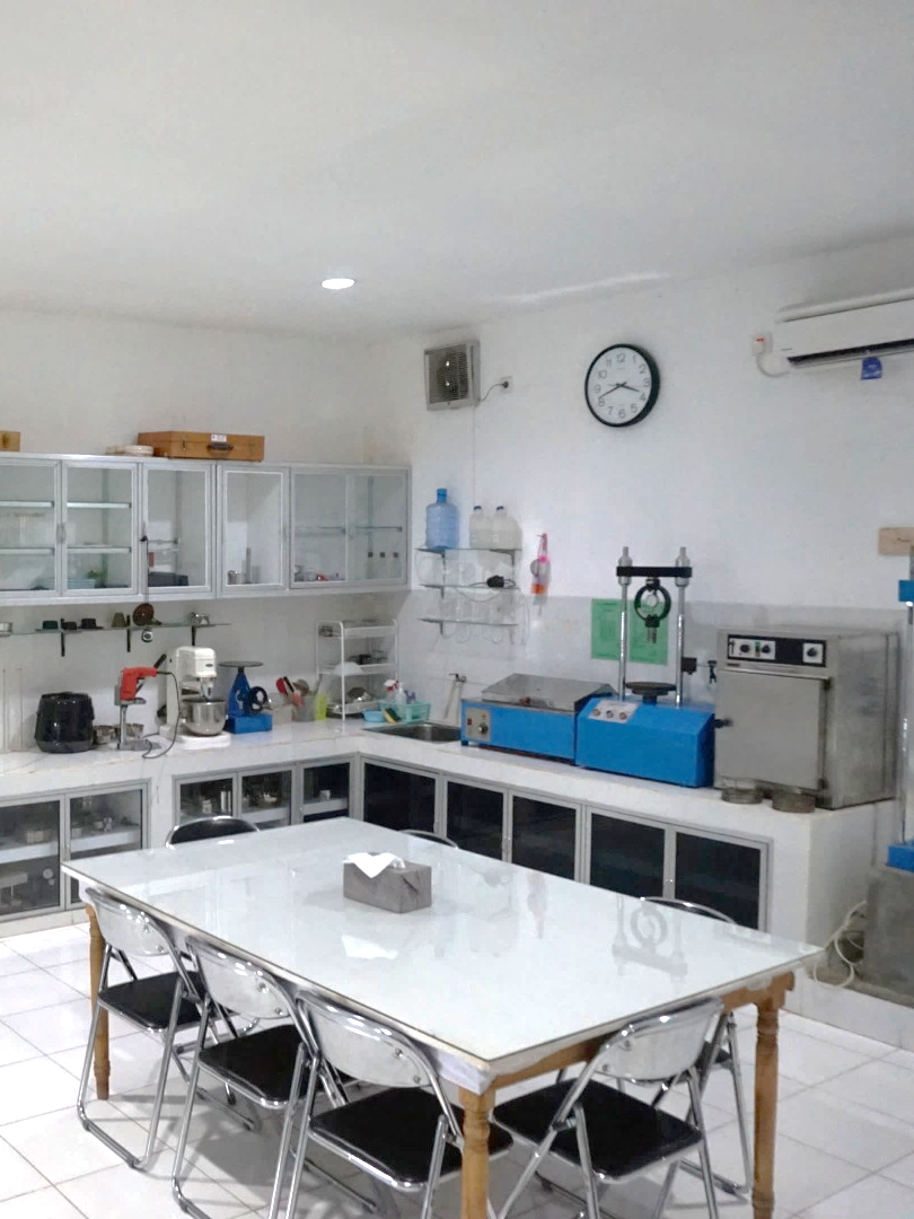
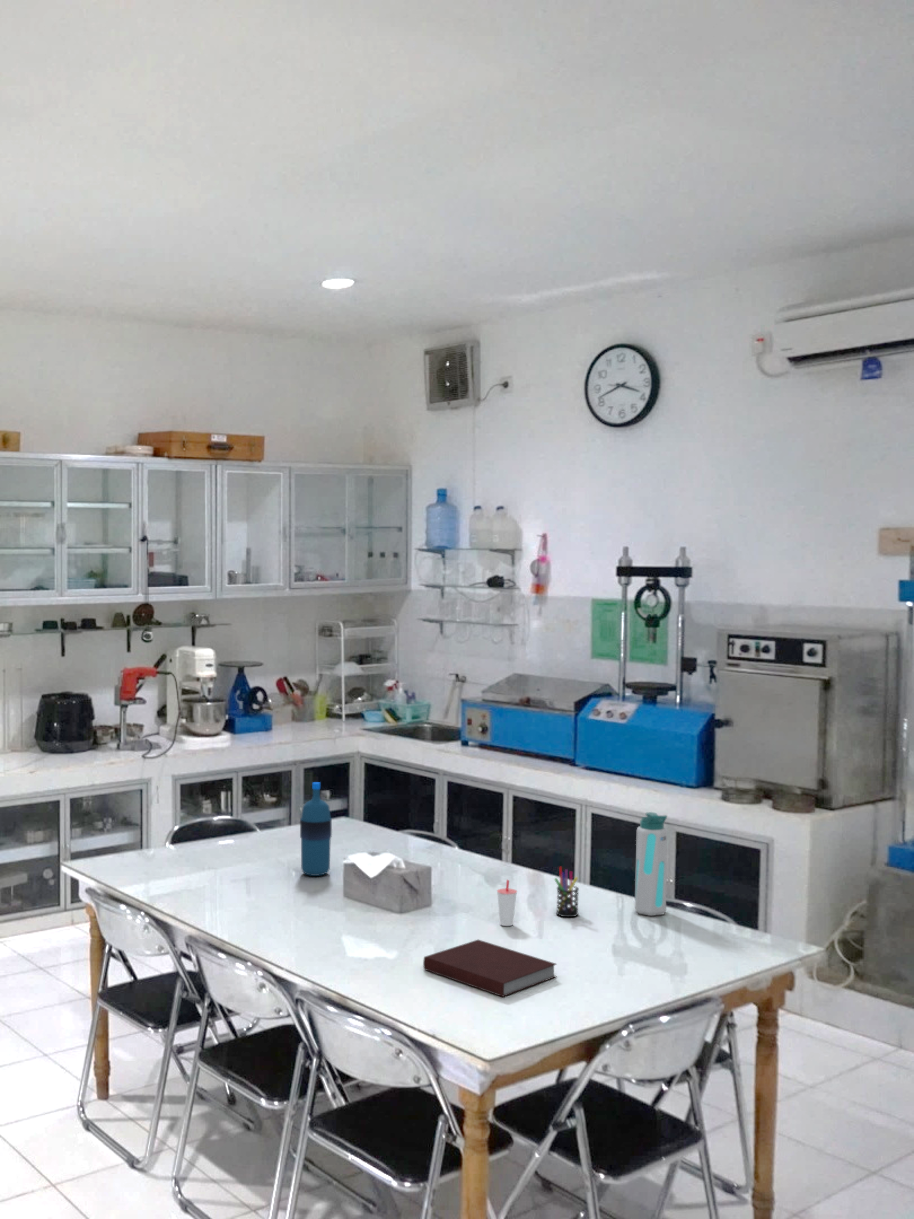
+ water bottle (652, 862)
+ cup (506, 901)
+ water bottle (315, 828)
+ pen holder (564, 891)
+ notebook (489, 966)
